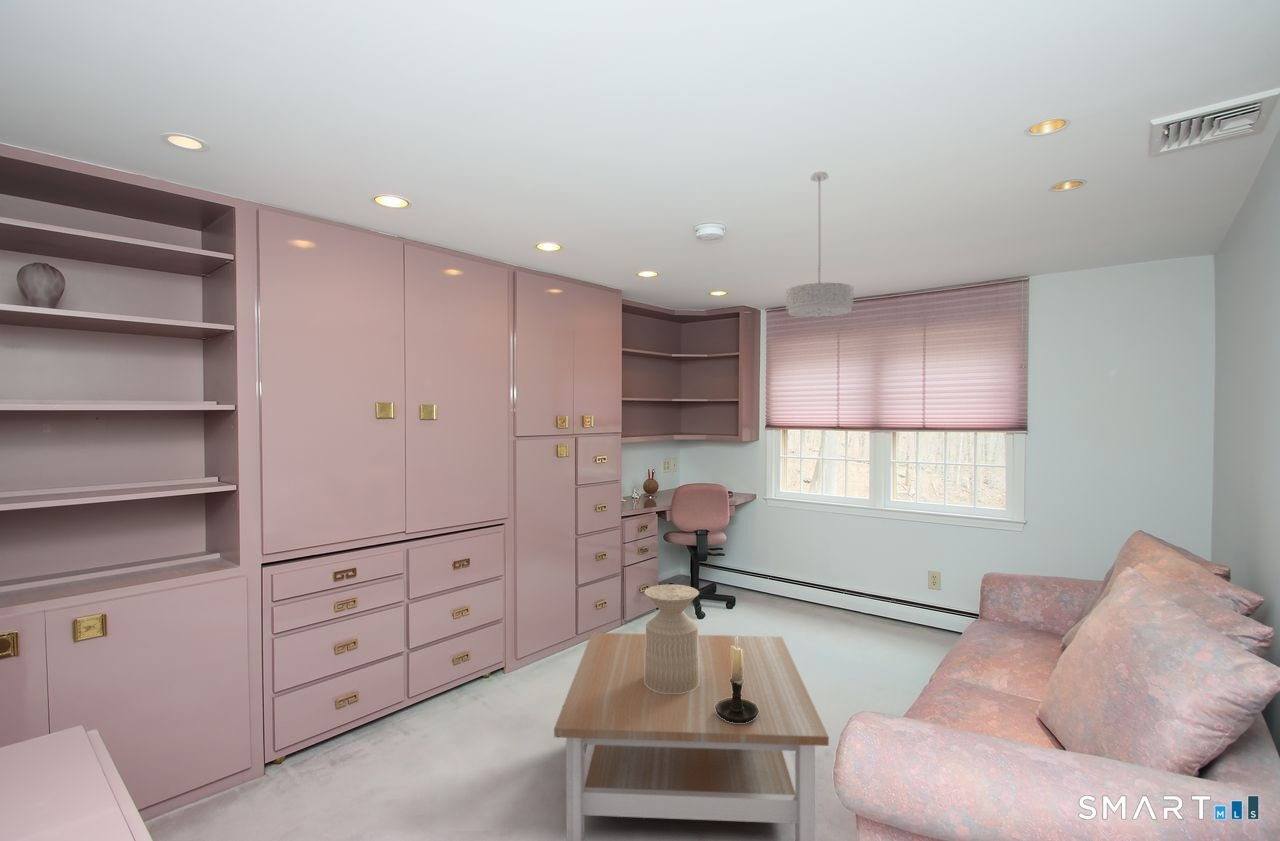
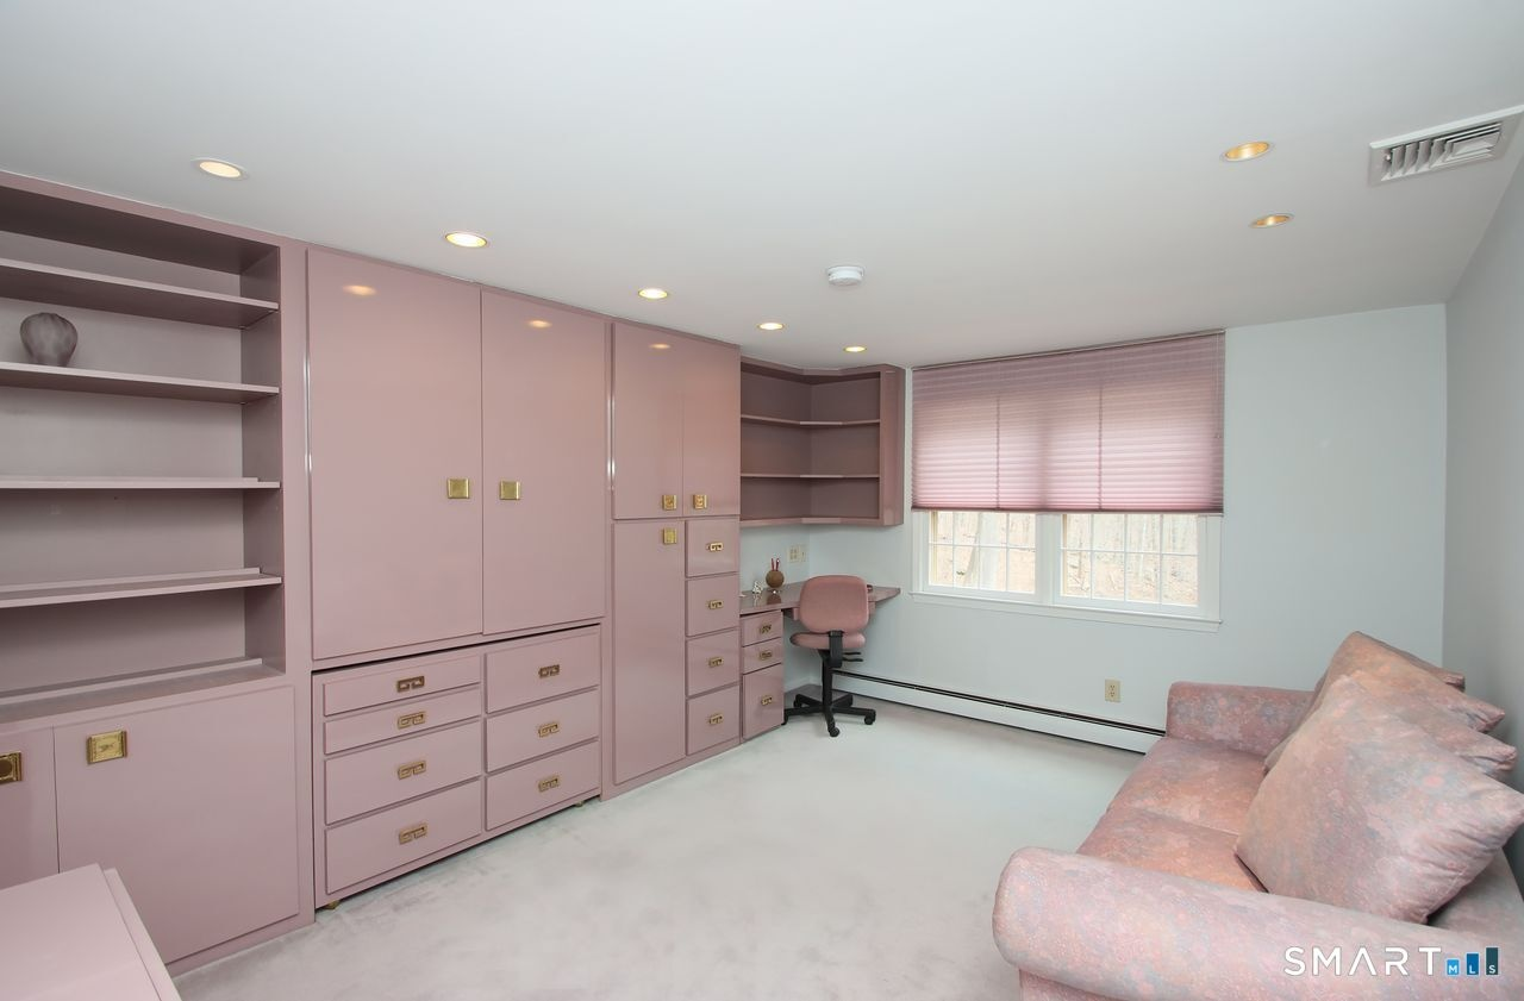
- ceiling light fixture (819, 245)
- candle holder (737, 671)
- coffee table (687, 731)
- side table (671, 636)
